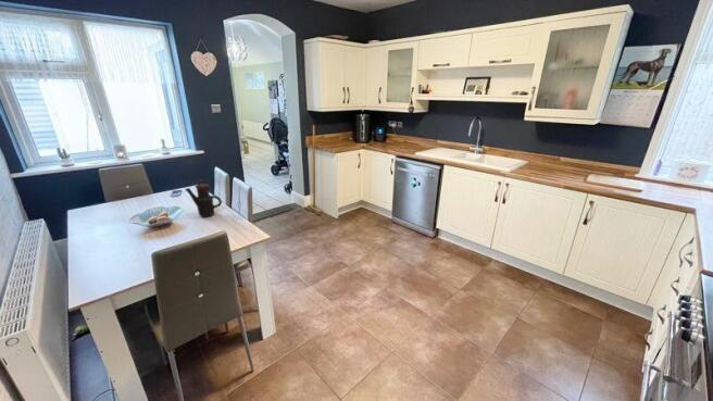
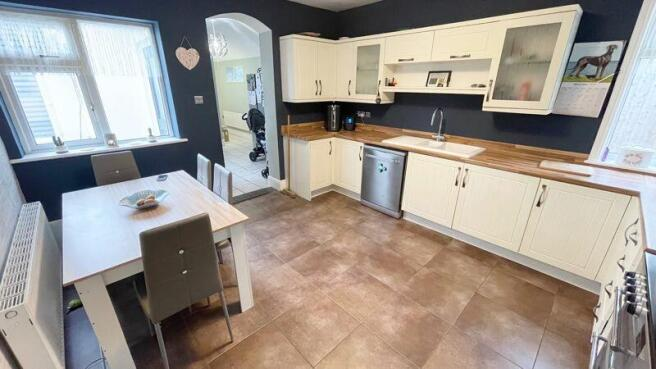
- teapot (203, 197)
